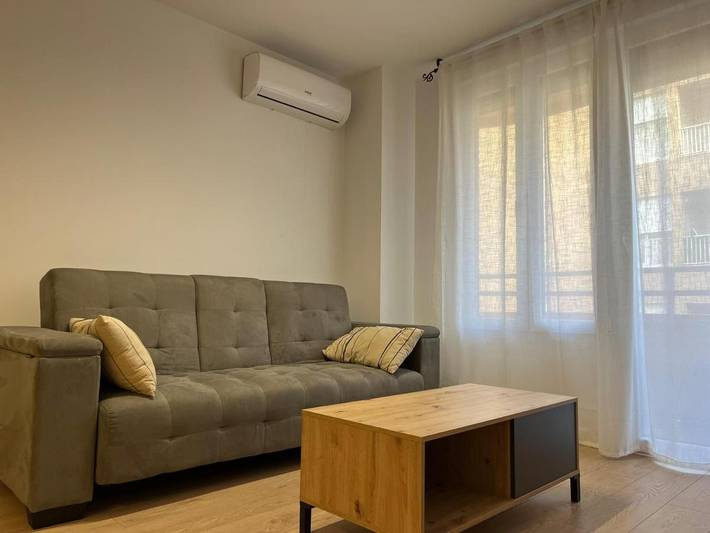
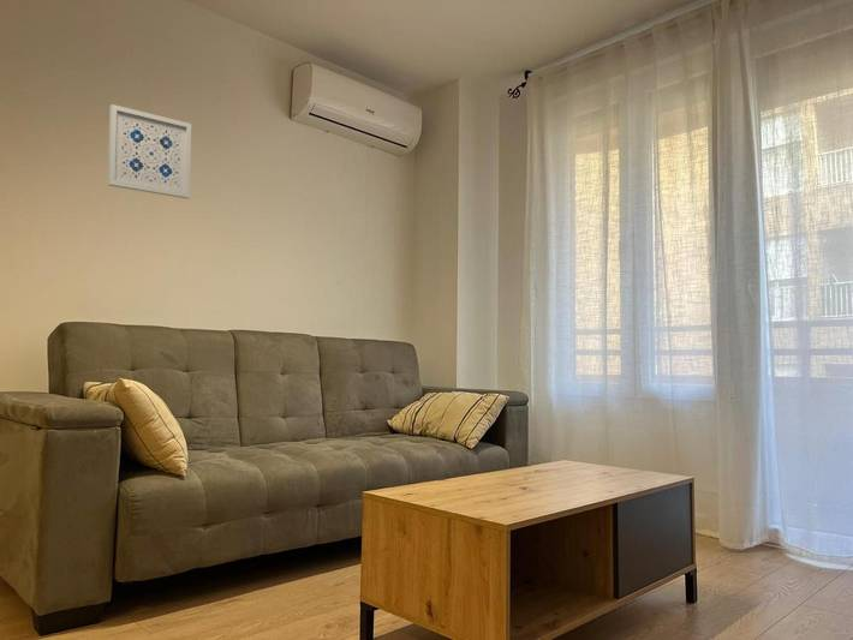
+ wall art (150, 152)
